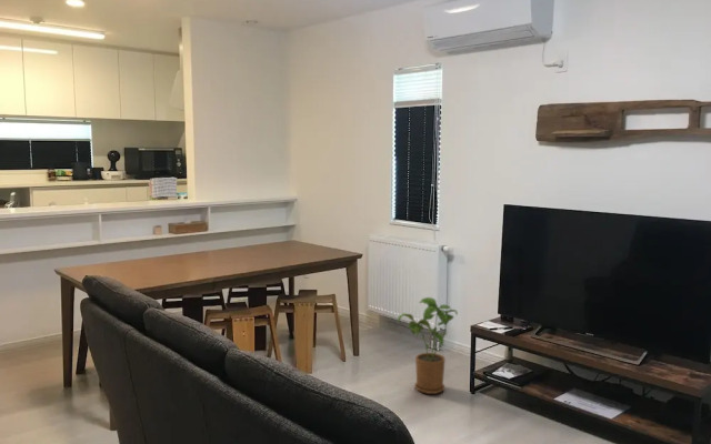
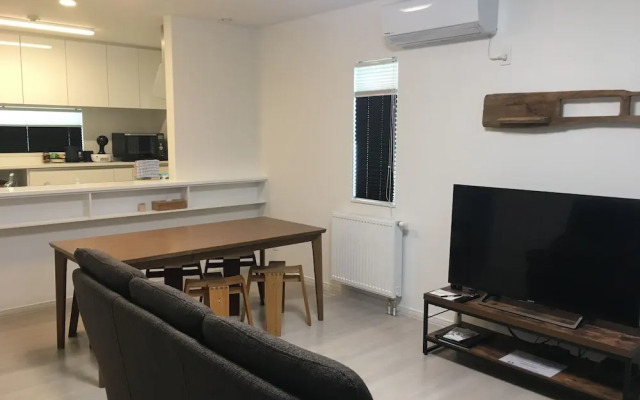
- house plant (425, 343)
